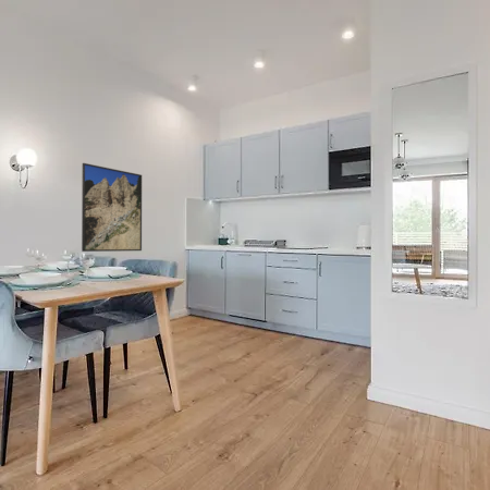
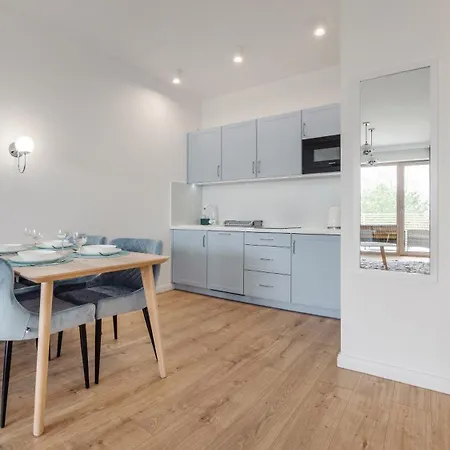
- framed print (113, 210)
